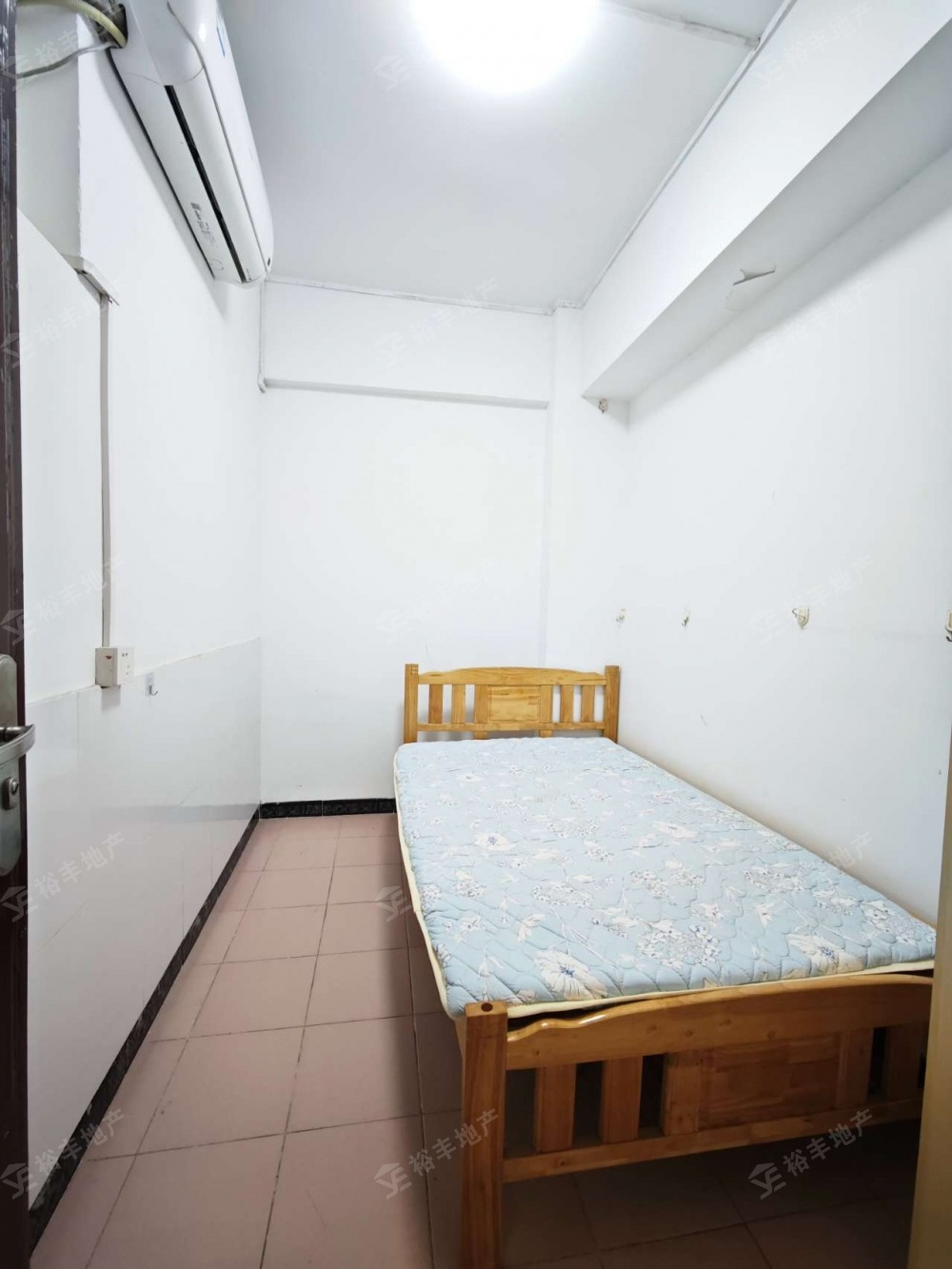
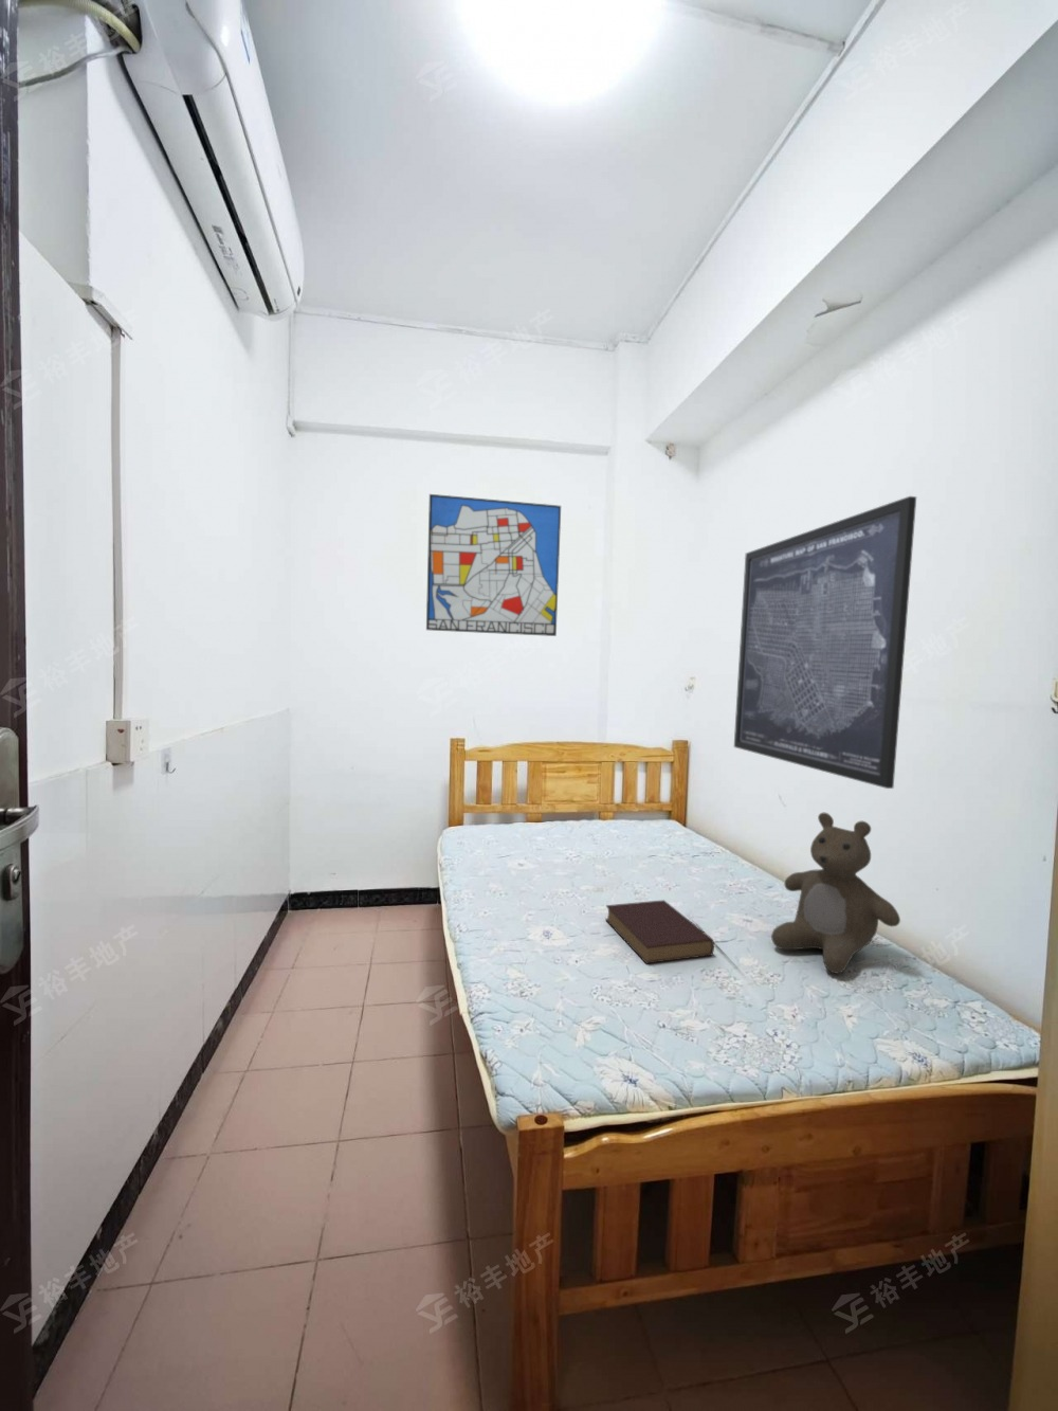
+ book (656, 928)
+ teddy bear (828, 886)
+ wall art (495, 566)
+ wall art (805, 649)
